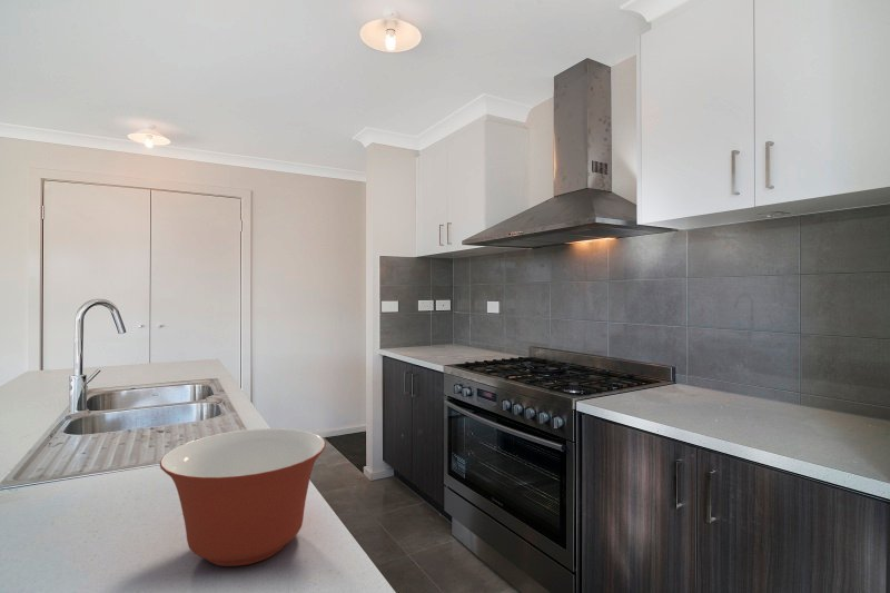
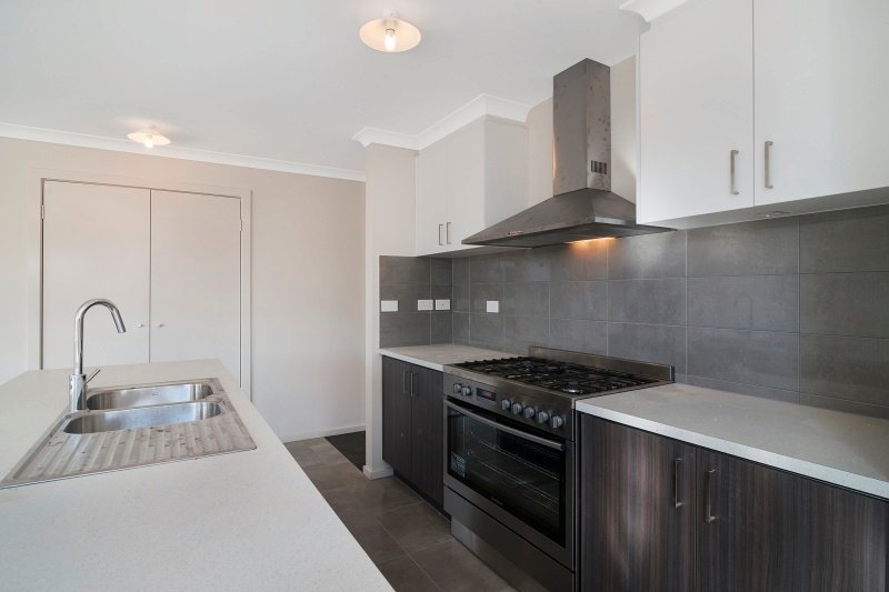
- mixing bowl (247, 496)
